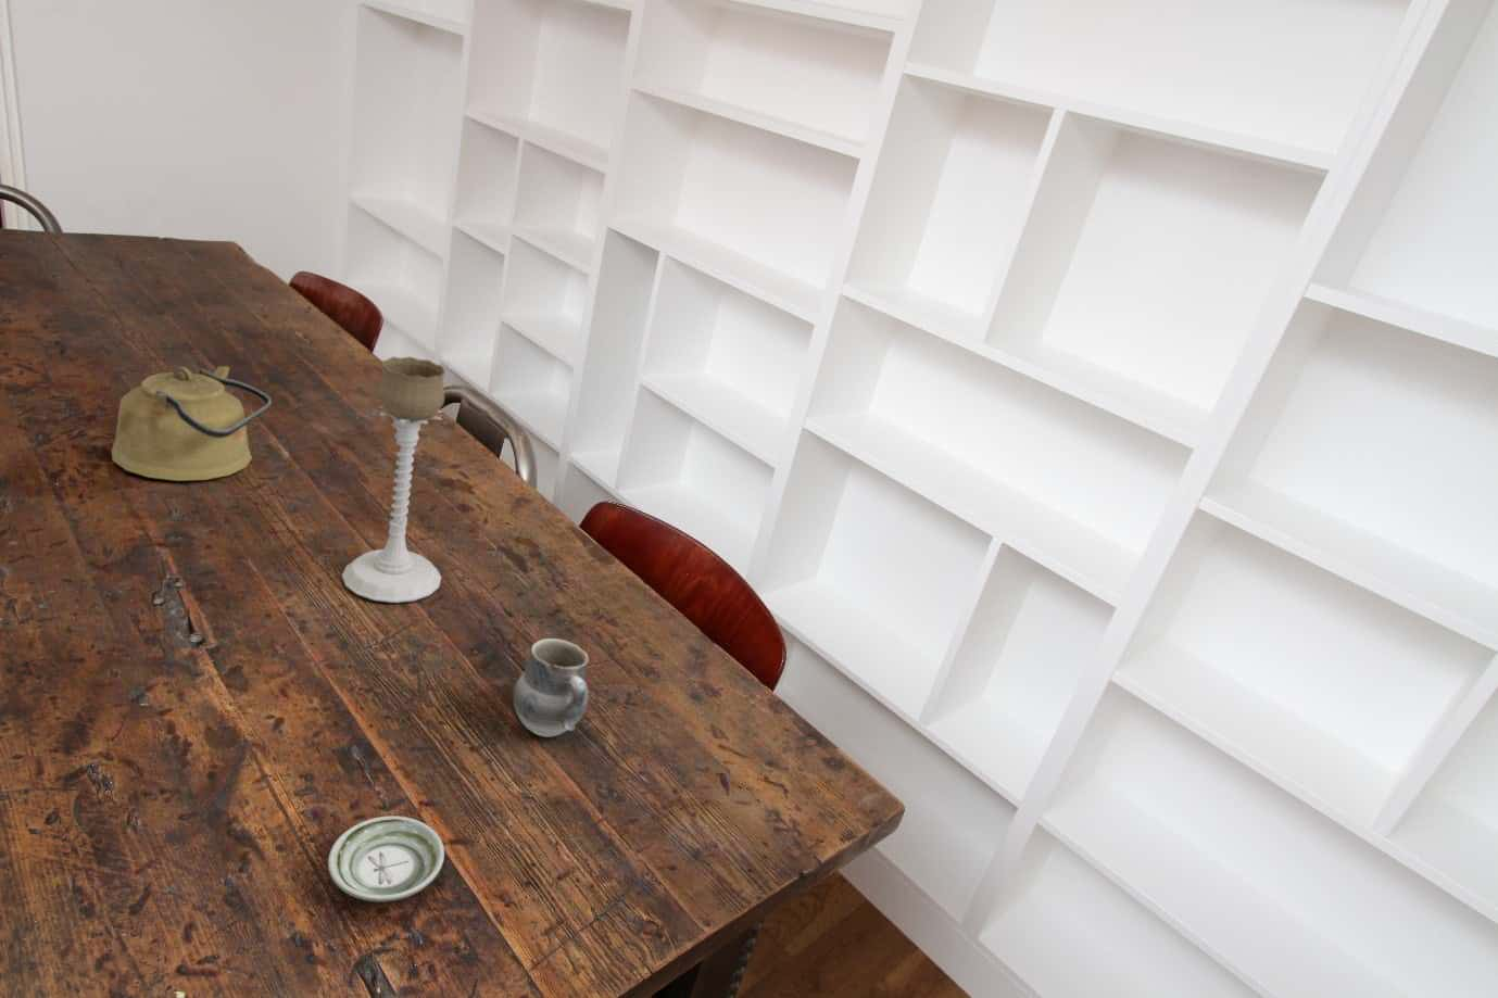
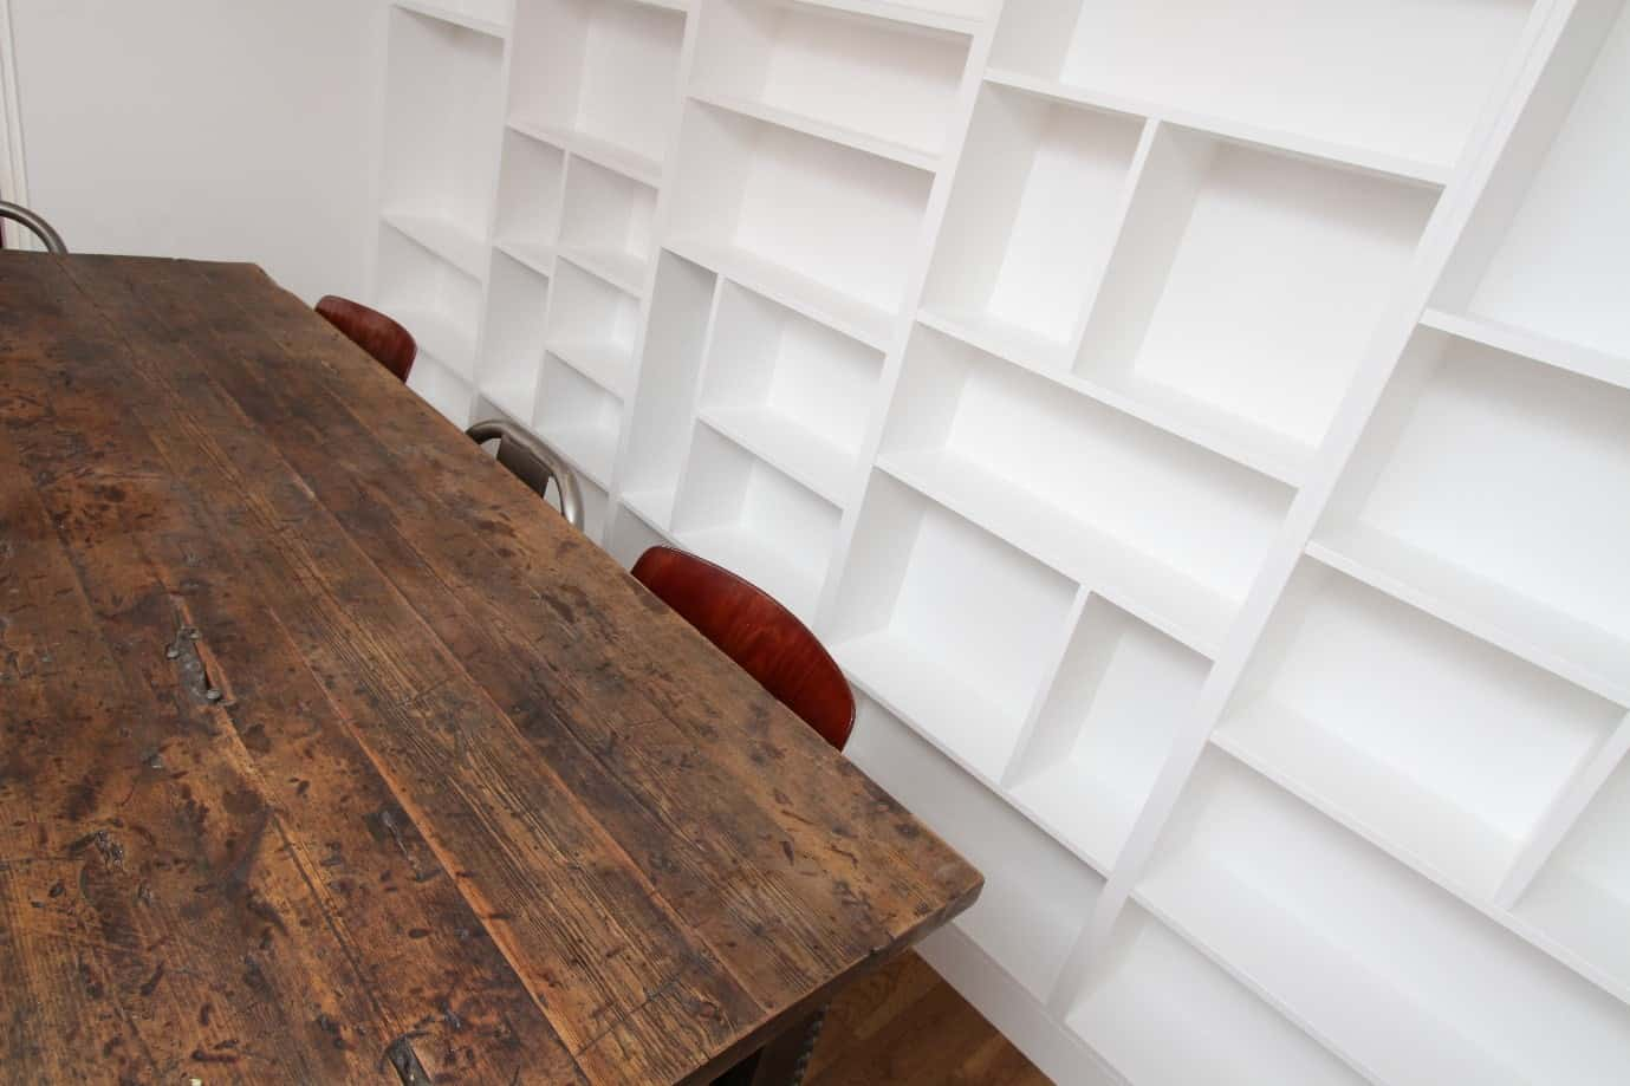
- saucer (386, 863)
- cup (555, 693)
- kettle (193, 409)
- candle holder (402, 477)
